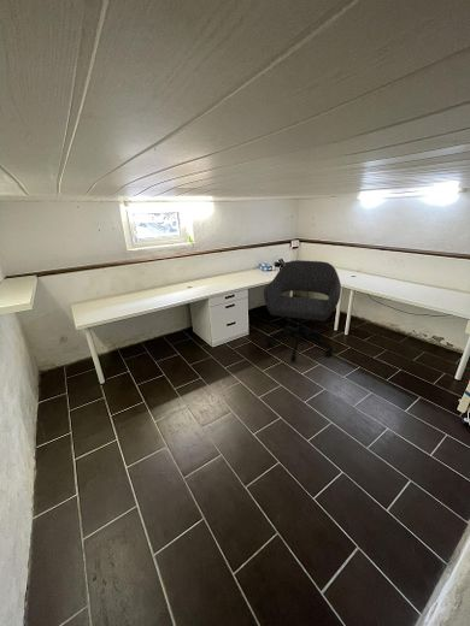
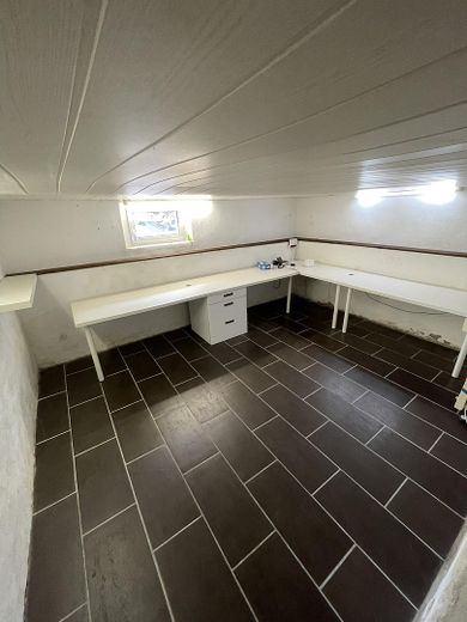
- office chair (301, 308)
